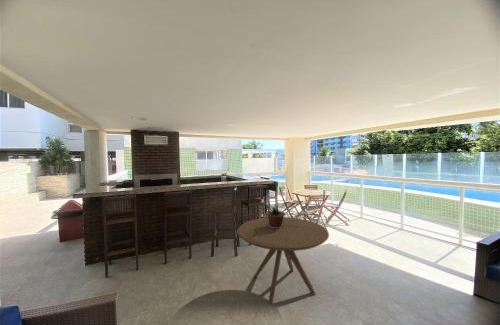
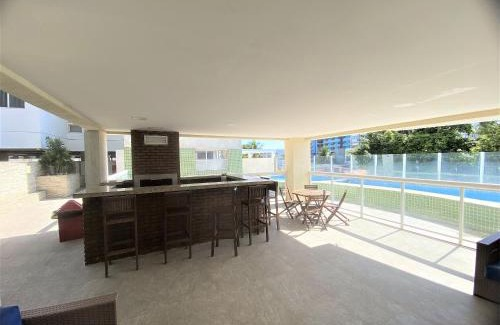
- potted plant (276, 215)
- dining table (280, 257)
